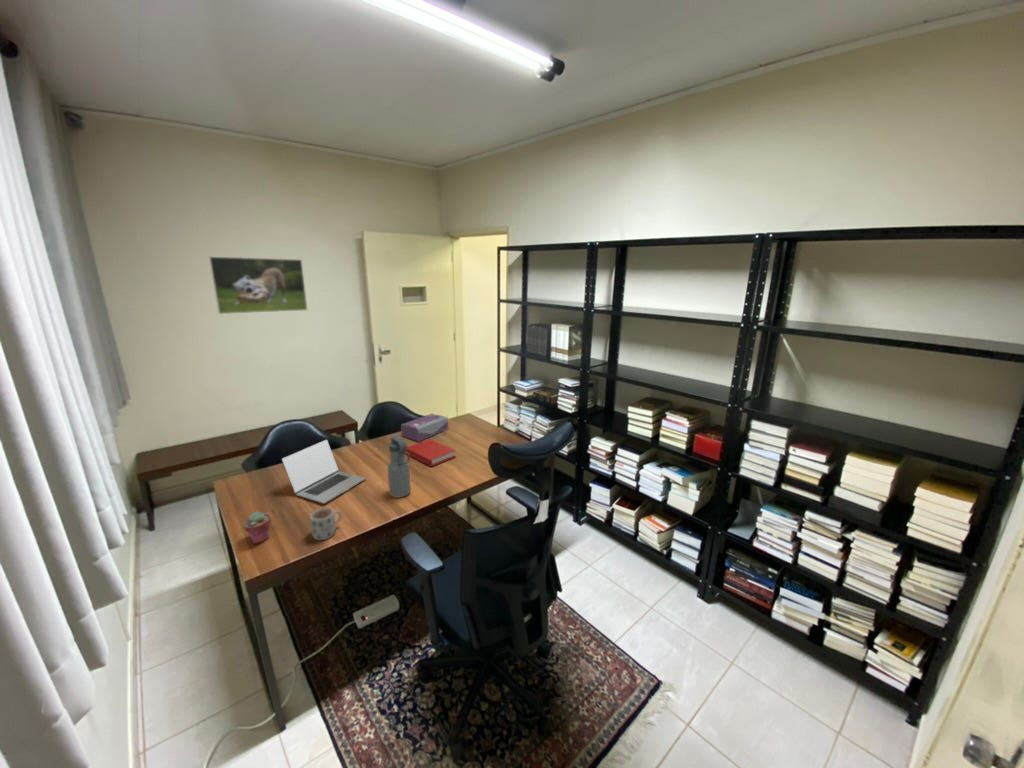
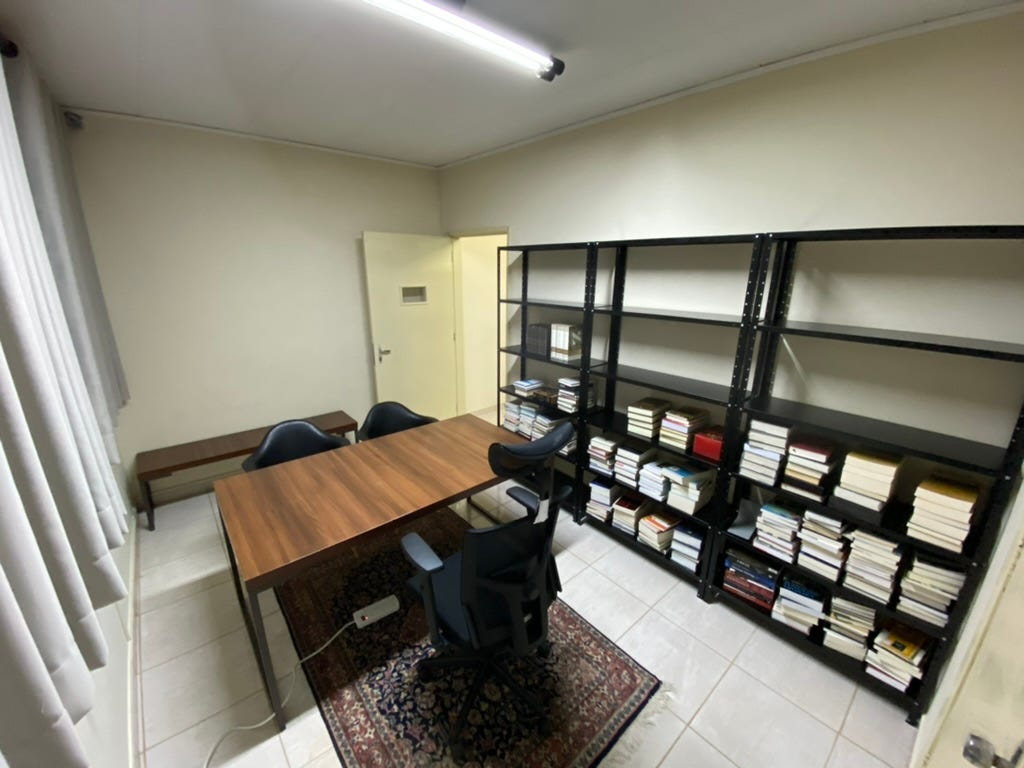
- mug (327, 522)
- tissue box (425, 426)
- water bottle (398, 465)
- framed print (261, 285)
- book (430, 452)
- potted succulent (258, 525)
- laptop (325, 469)
